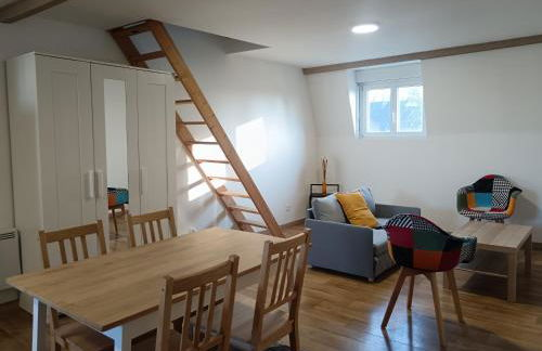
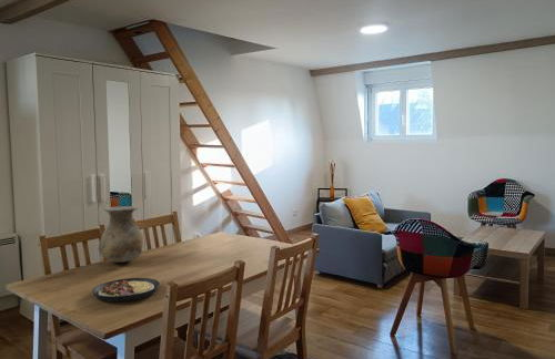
+ vase (121, 234)
+ plate (127, 287)
